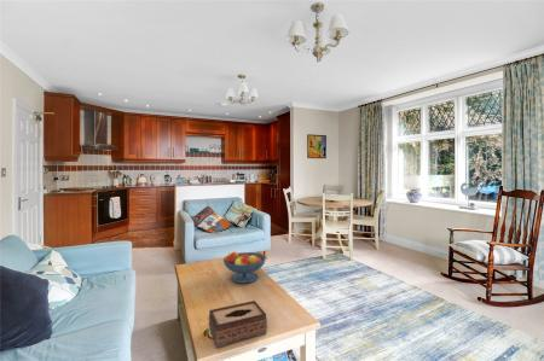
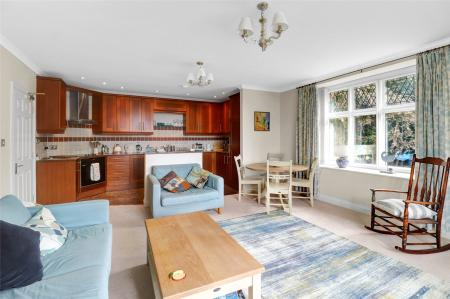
- fruit bowl (244, 264)
- tissue box (237, 321)
